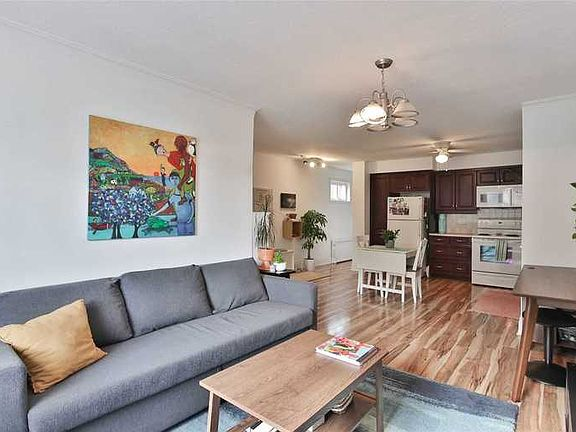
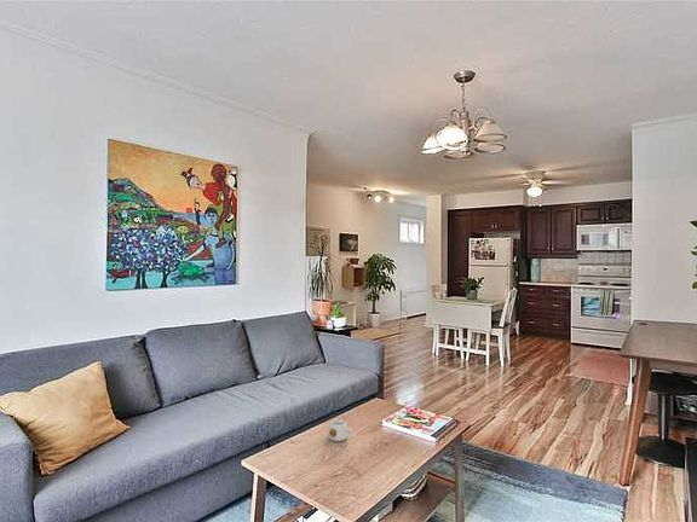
+ mug (340, 430)
